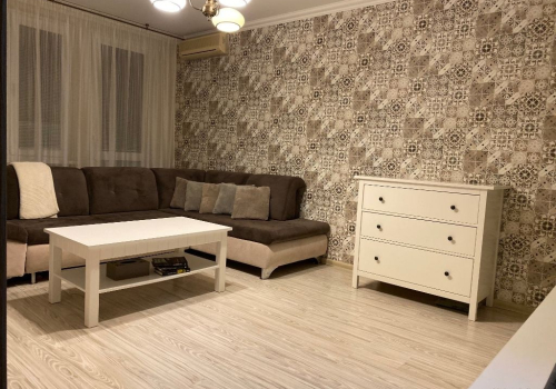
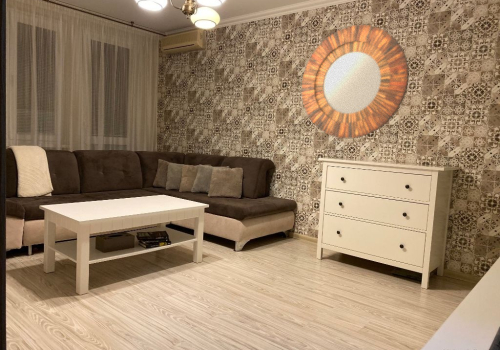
+ home mirror (350, 82)
